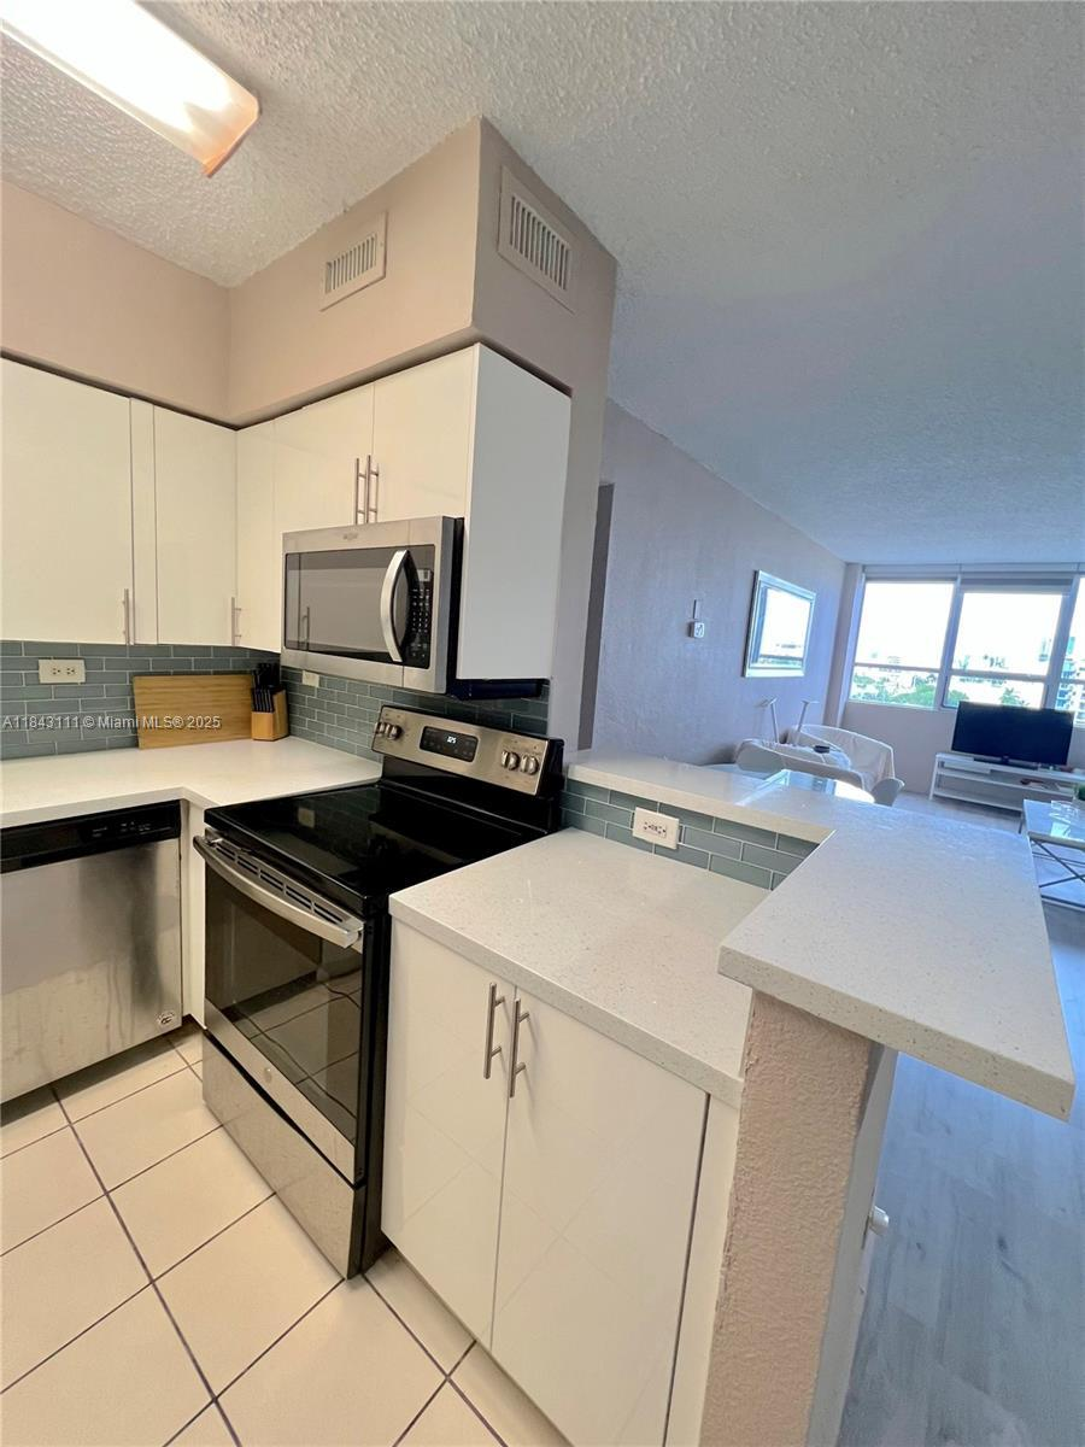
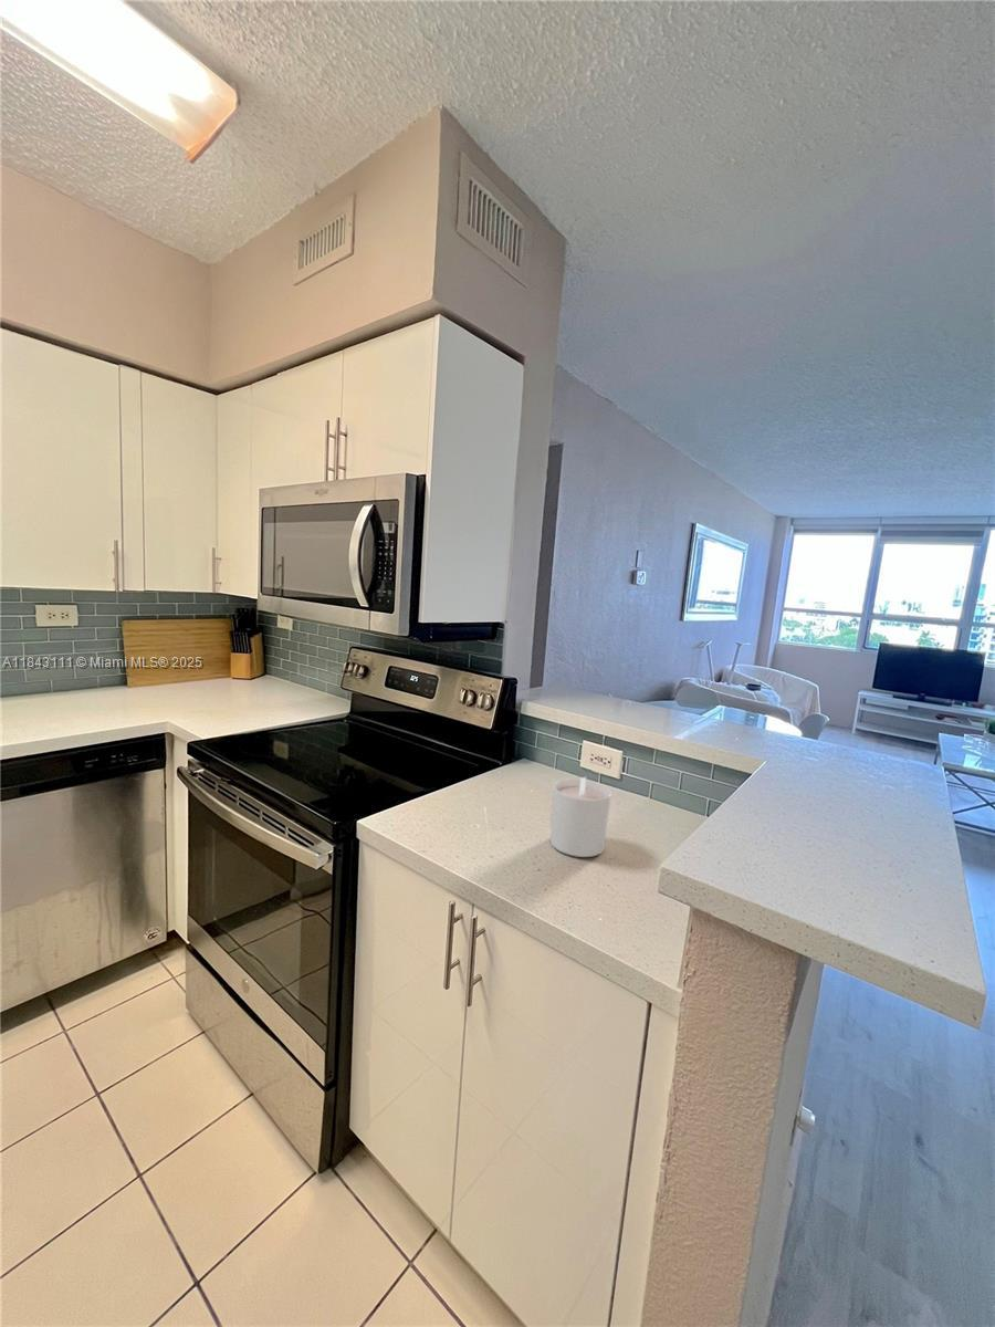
+ candle (579, 811)
